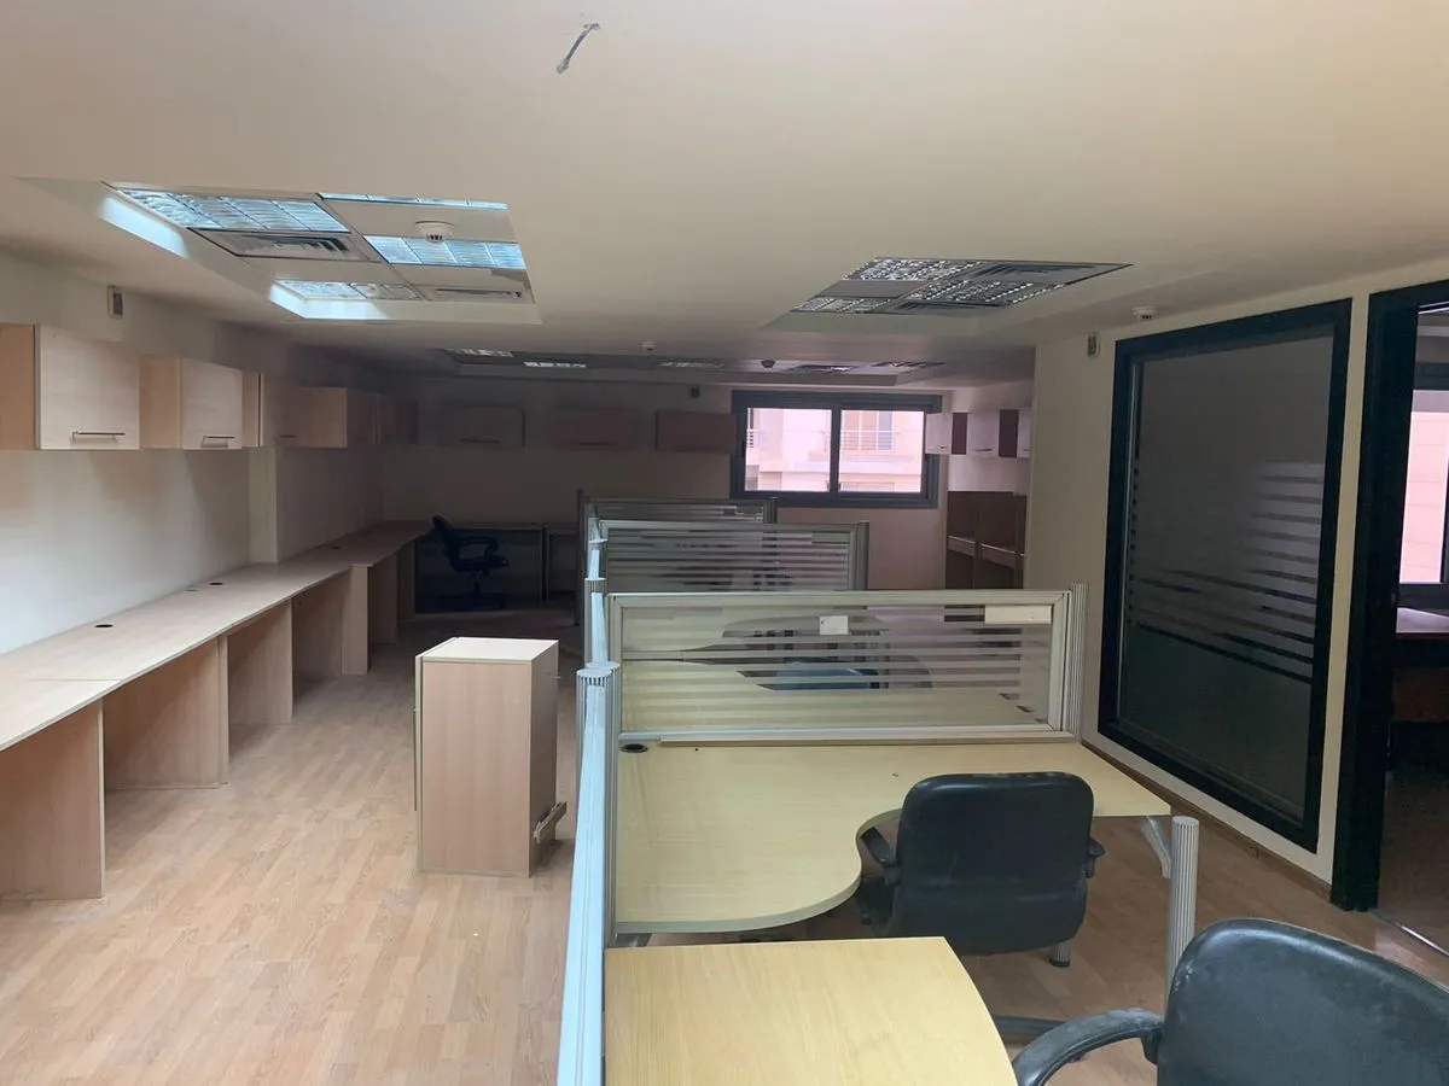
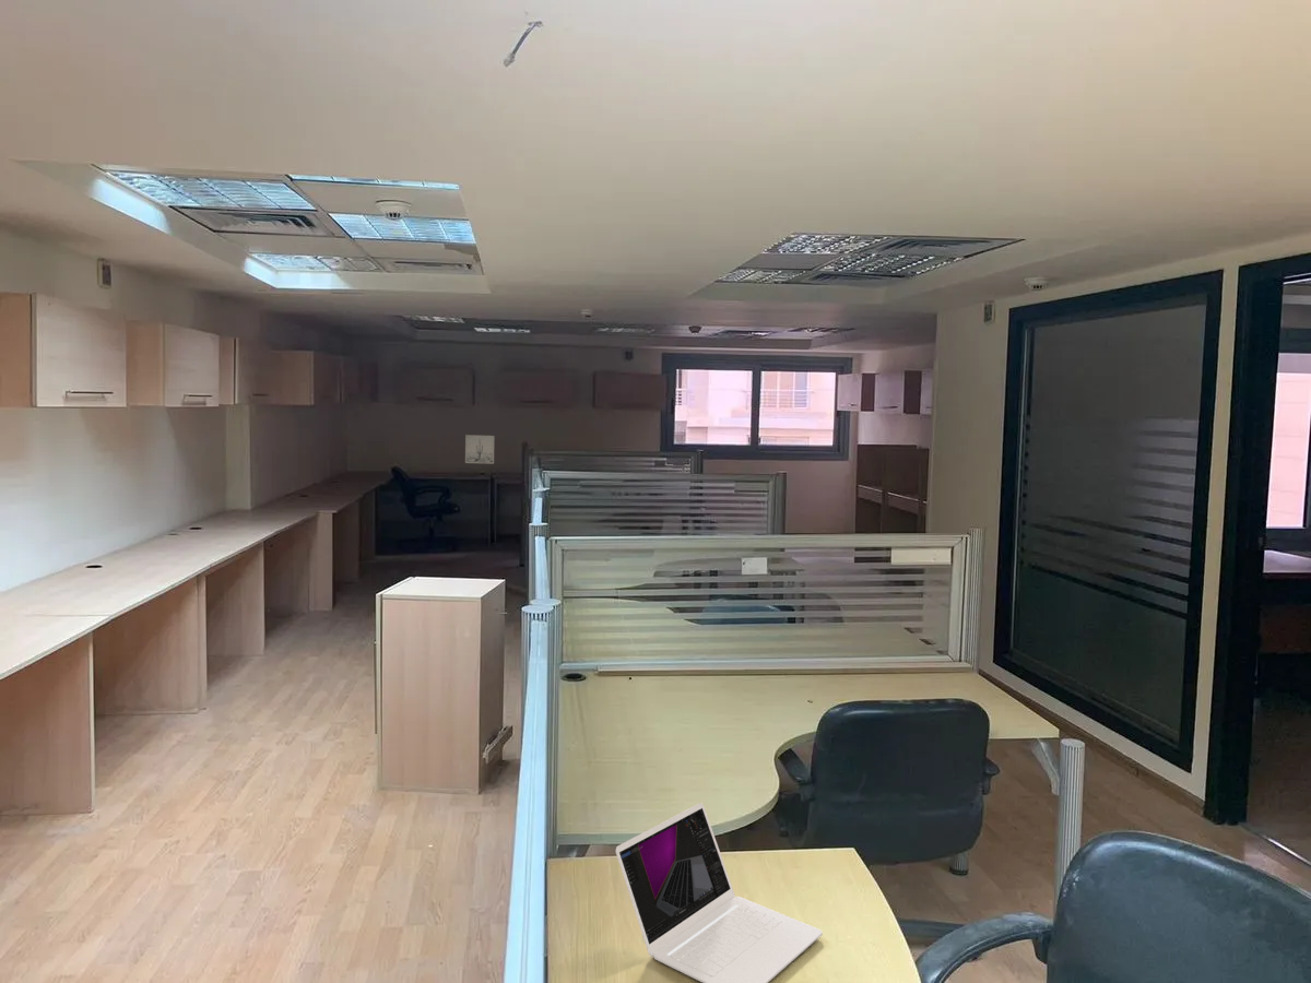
+ laptop (720, 886)
+ wall art (480, 449)
